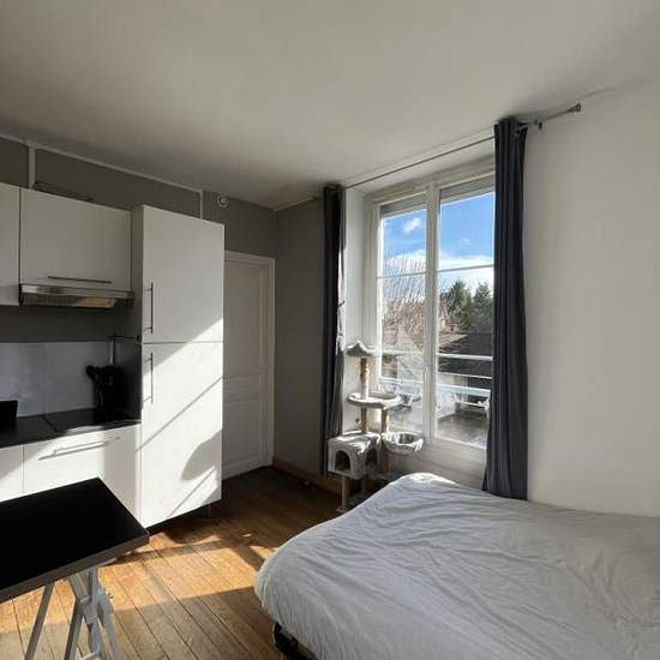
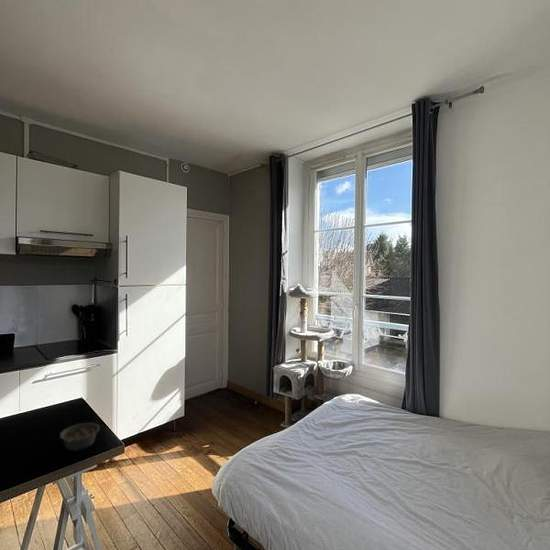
+ legume (80, 436)
